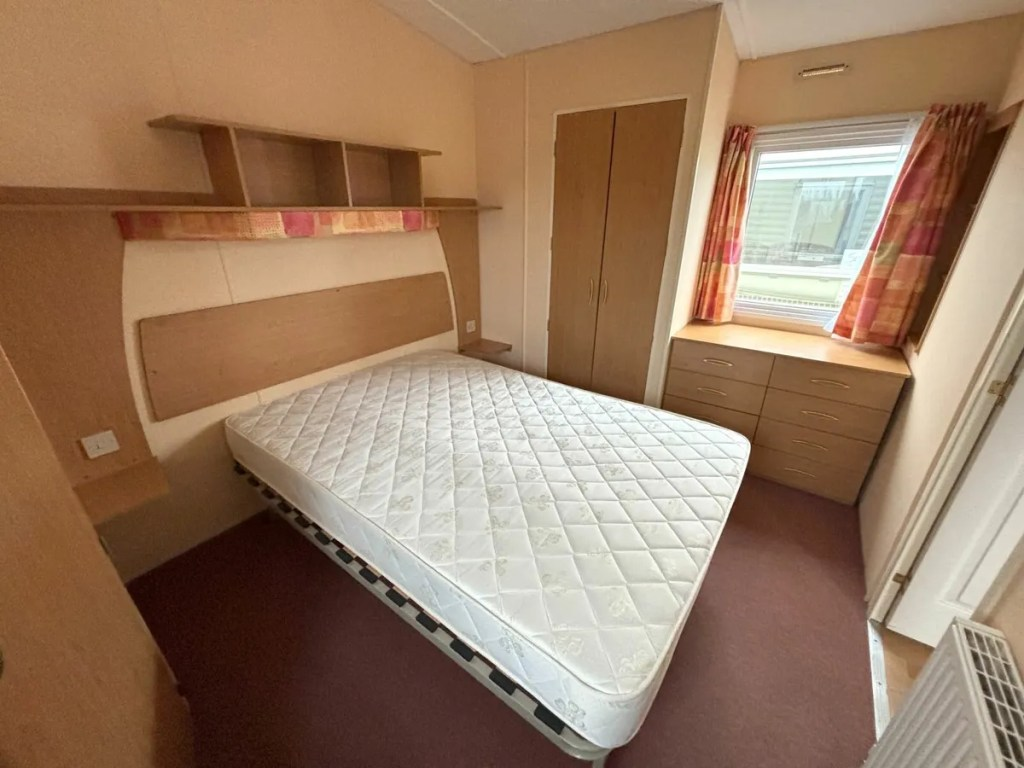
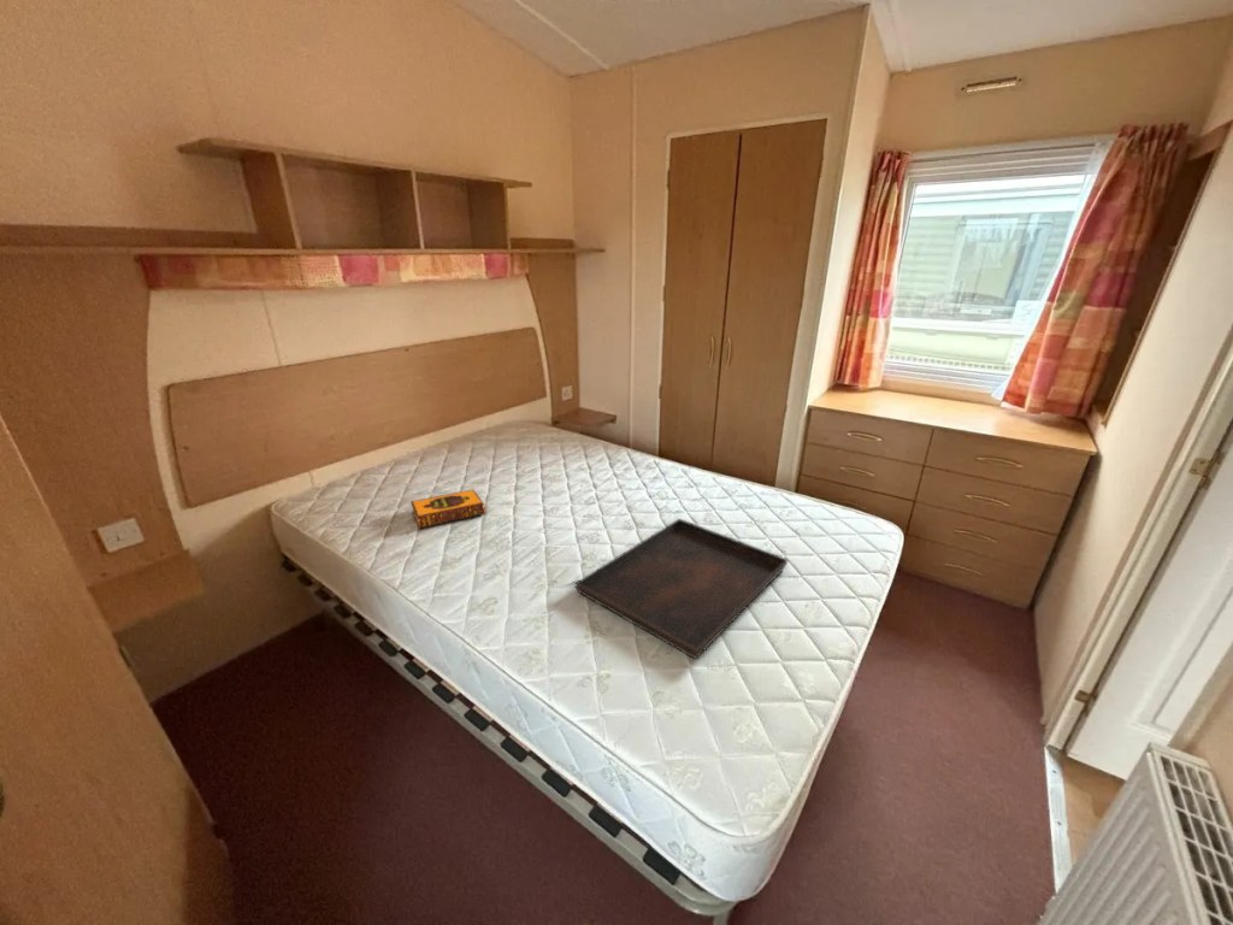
+ serving tray (685, 575)
+ hardback book (448, 508)
